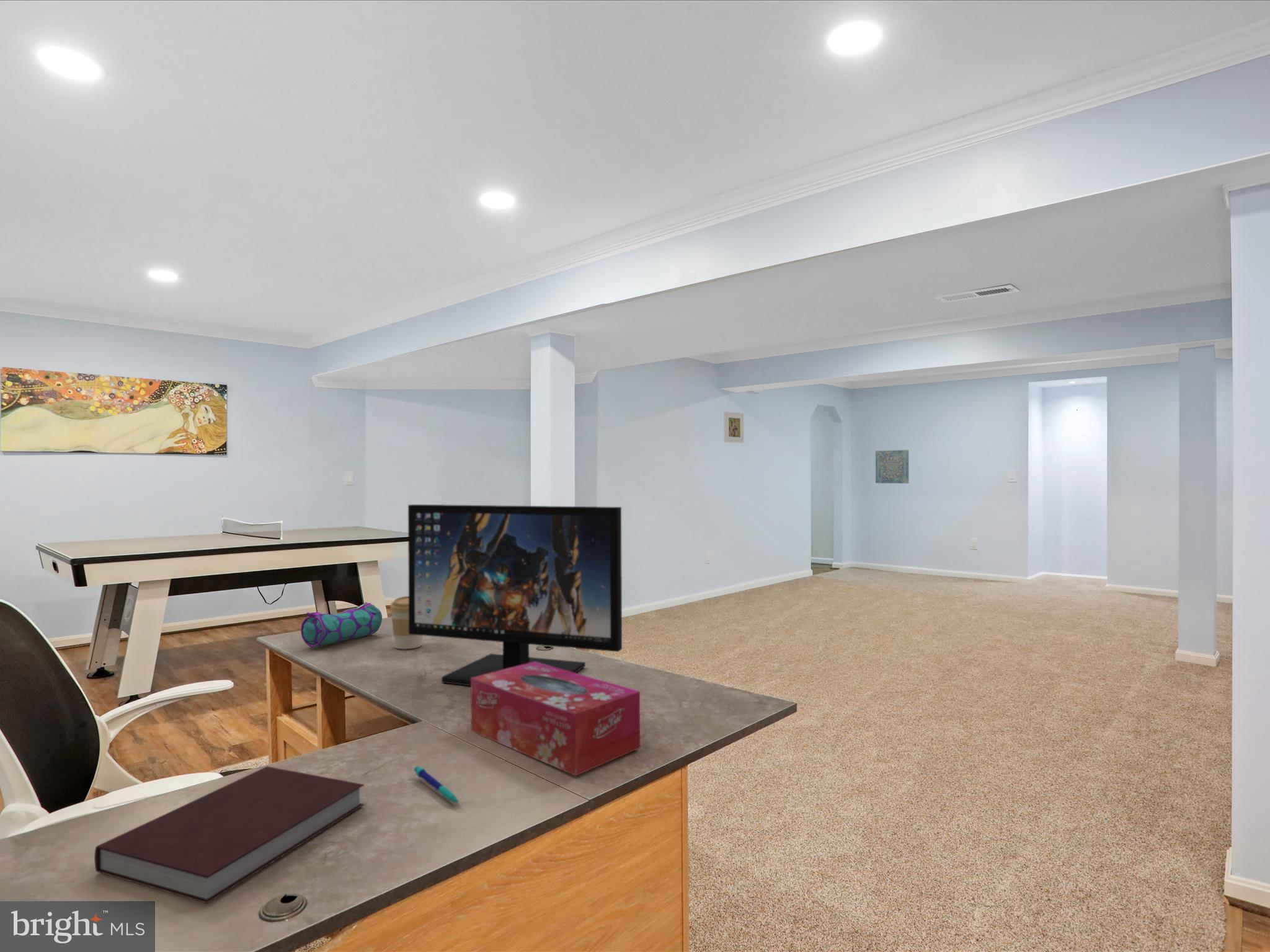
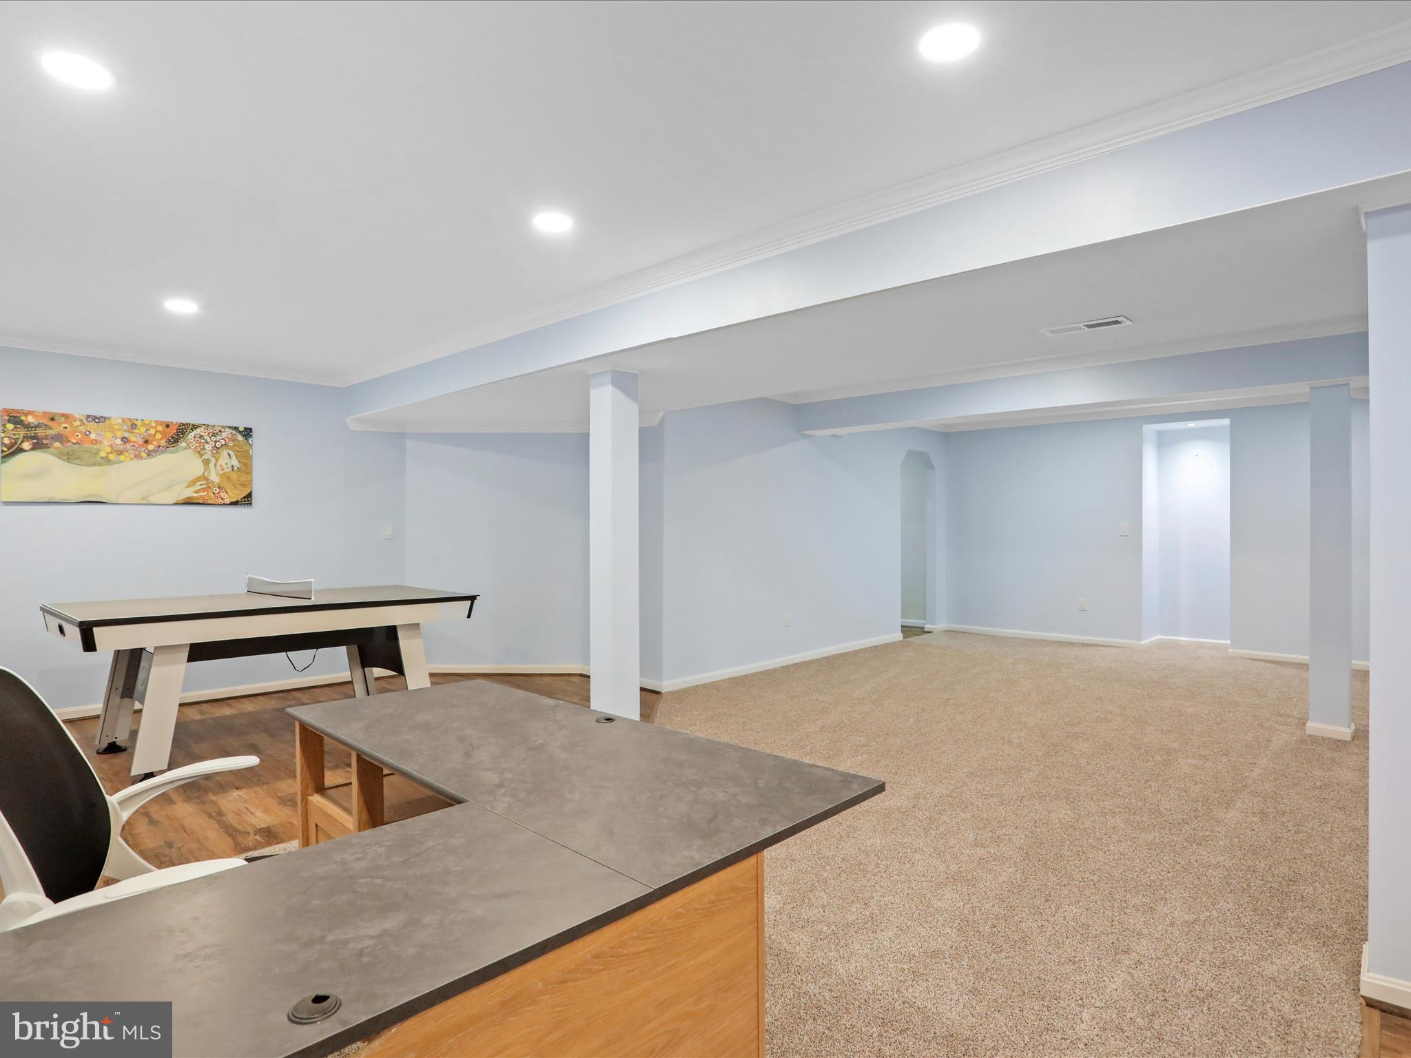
- tissue box (553, 712)
- coffee cup (408, 622)
- pen (436, 785)
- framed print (734, 427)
- computer monitor (515, 589)
- wall art (892, 467)
- pencil case (342, 624)
- notebook (241, 824)
